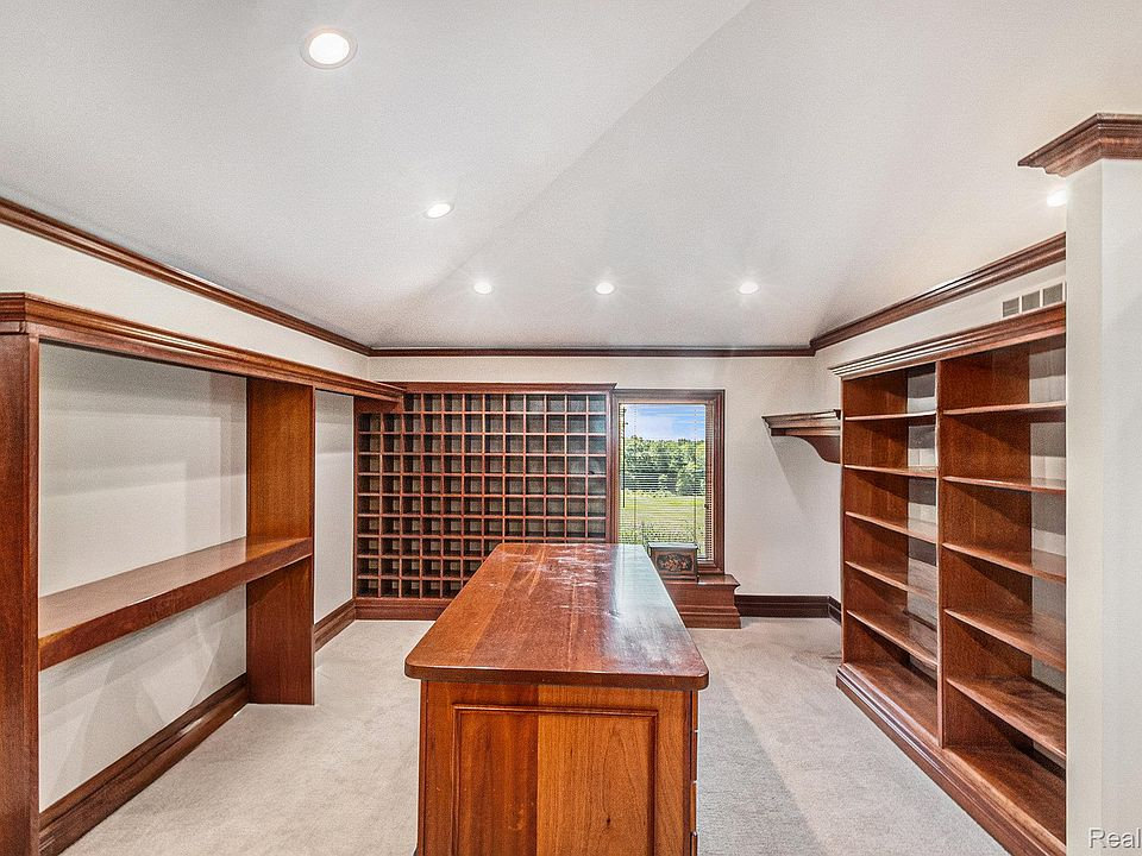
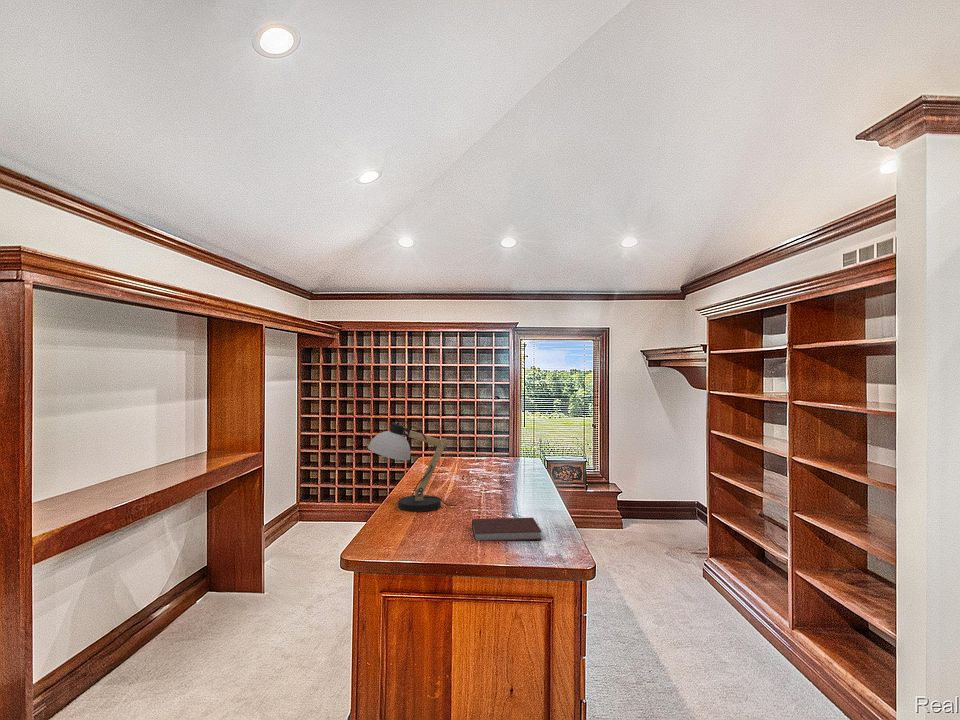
+ desk lamp (409, 459)
+ notebook (505, 528)
